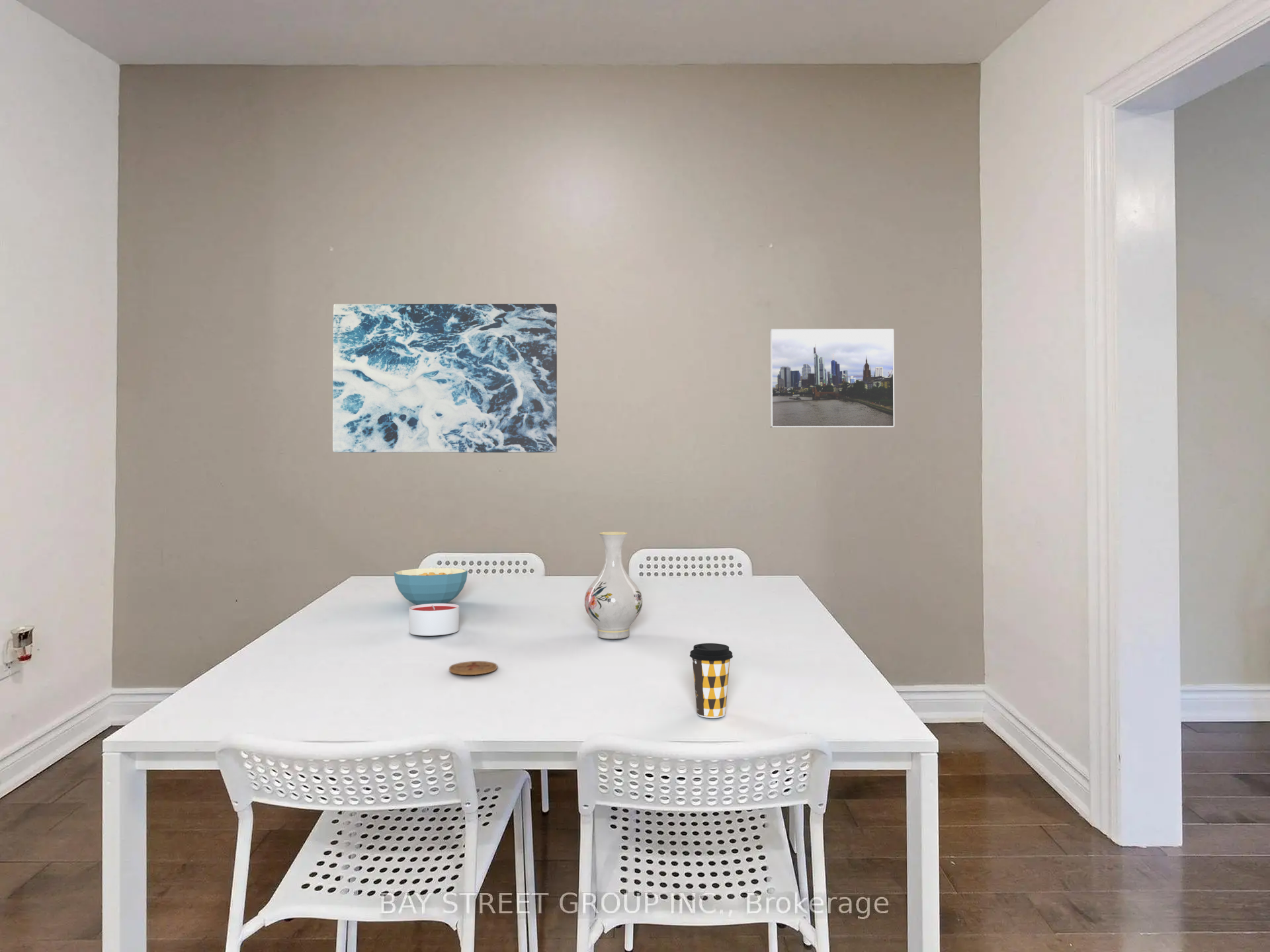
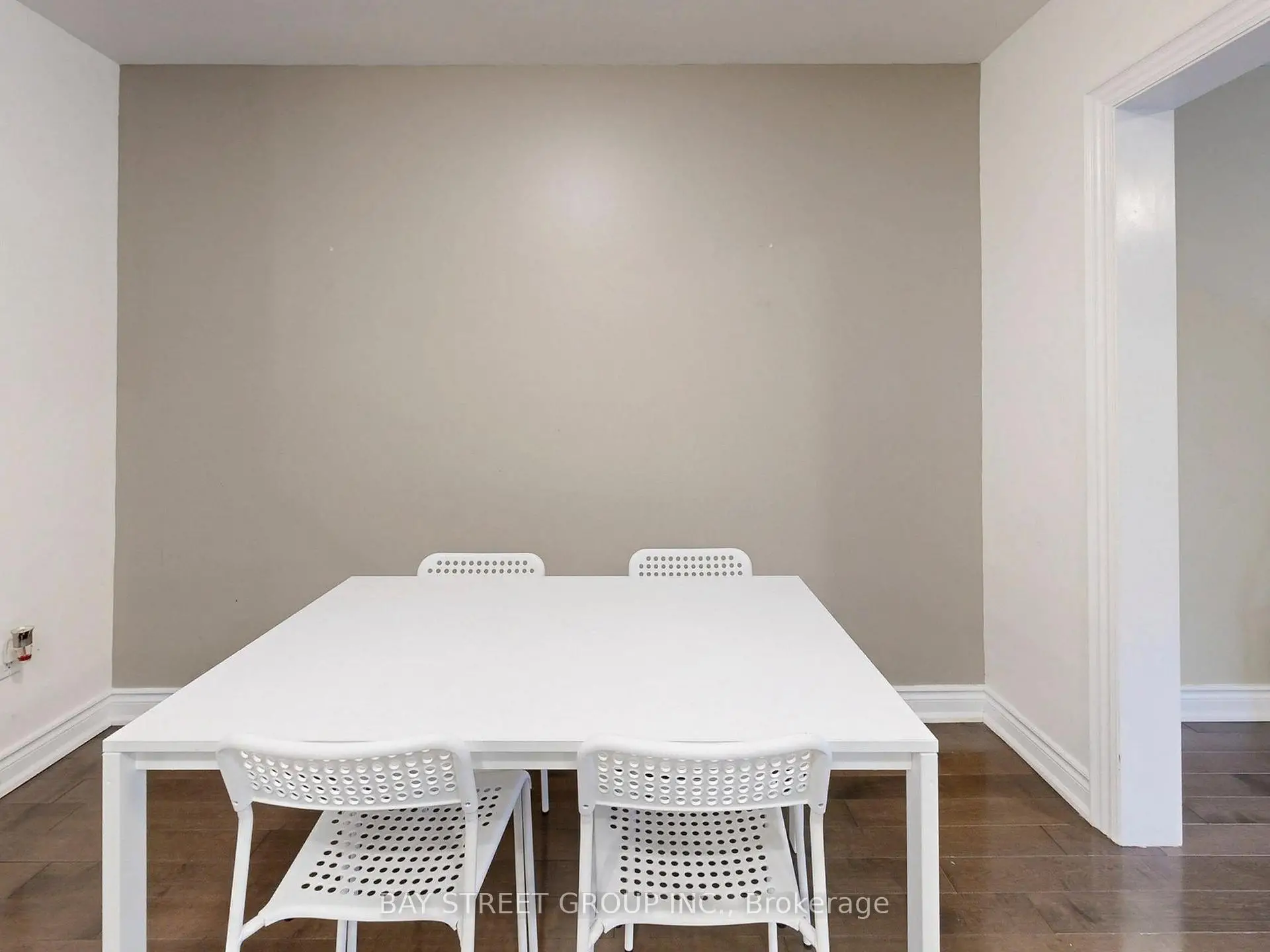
- cereal bowl (431, 589)
- wall art (445, 378)
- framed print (831, 378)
- candle (434, 618)
- vase (613, 584)
- coffee cup (711, 680)
- coaster (473, 668)
